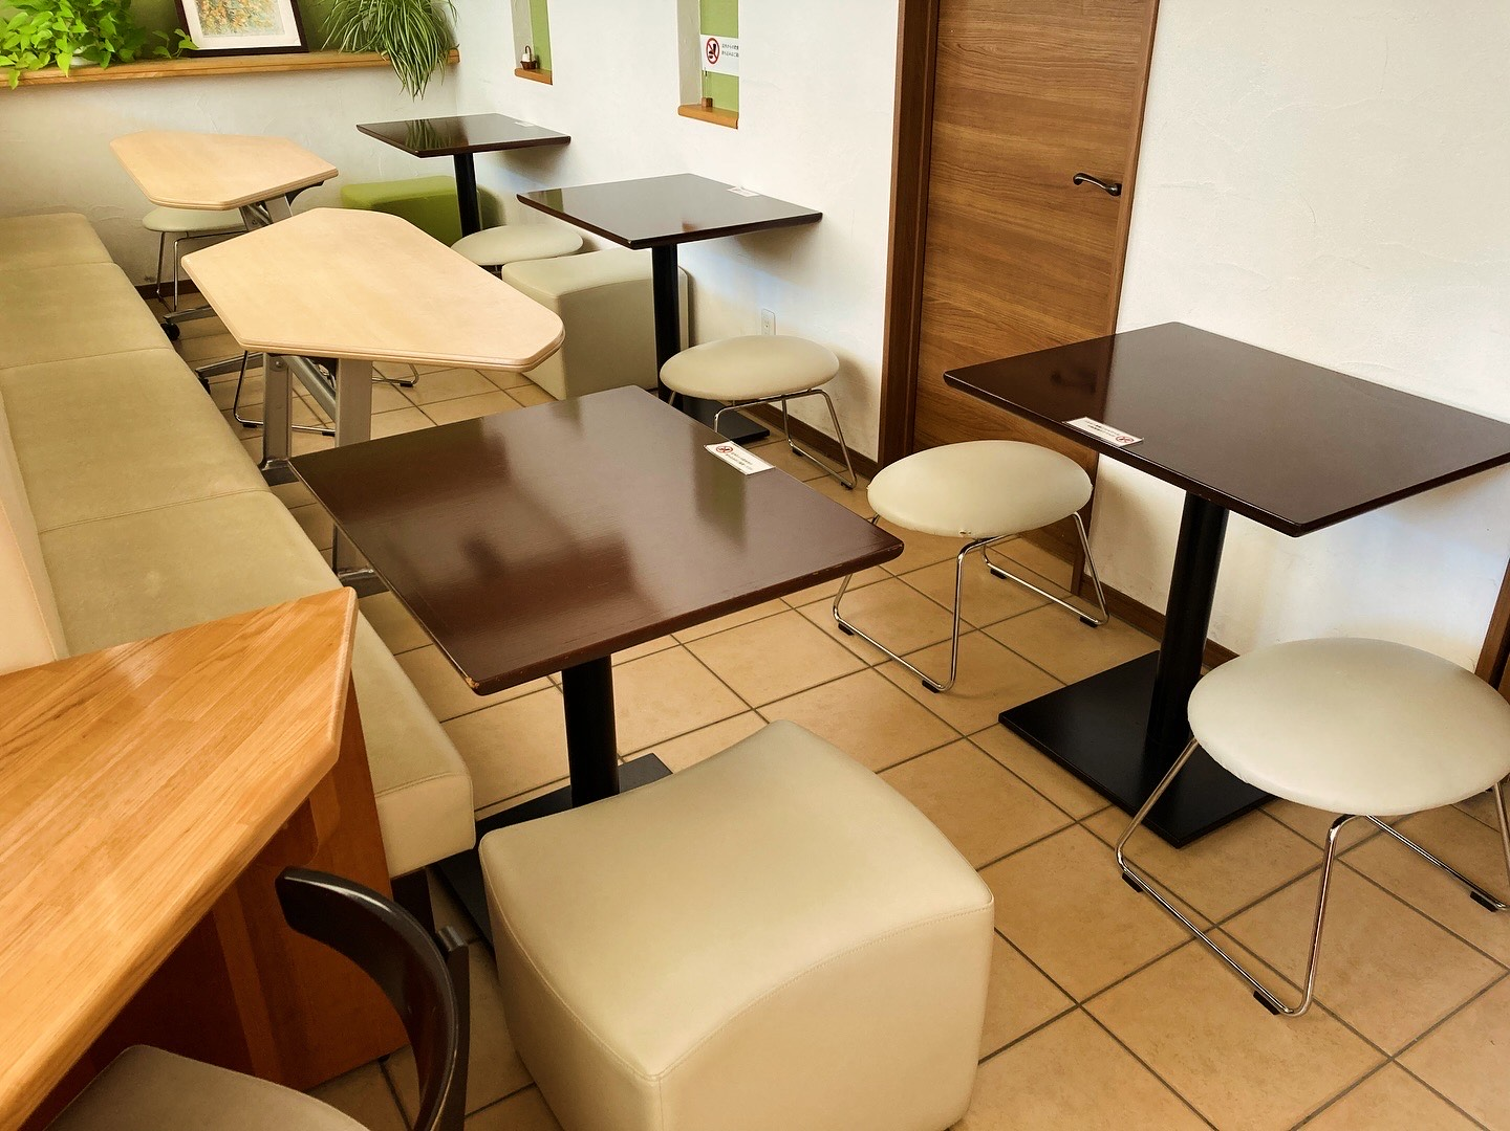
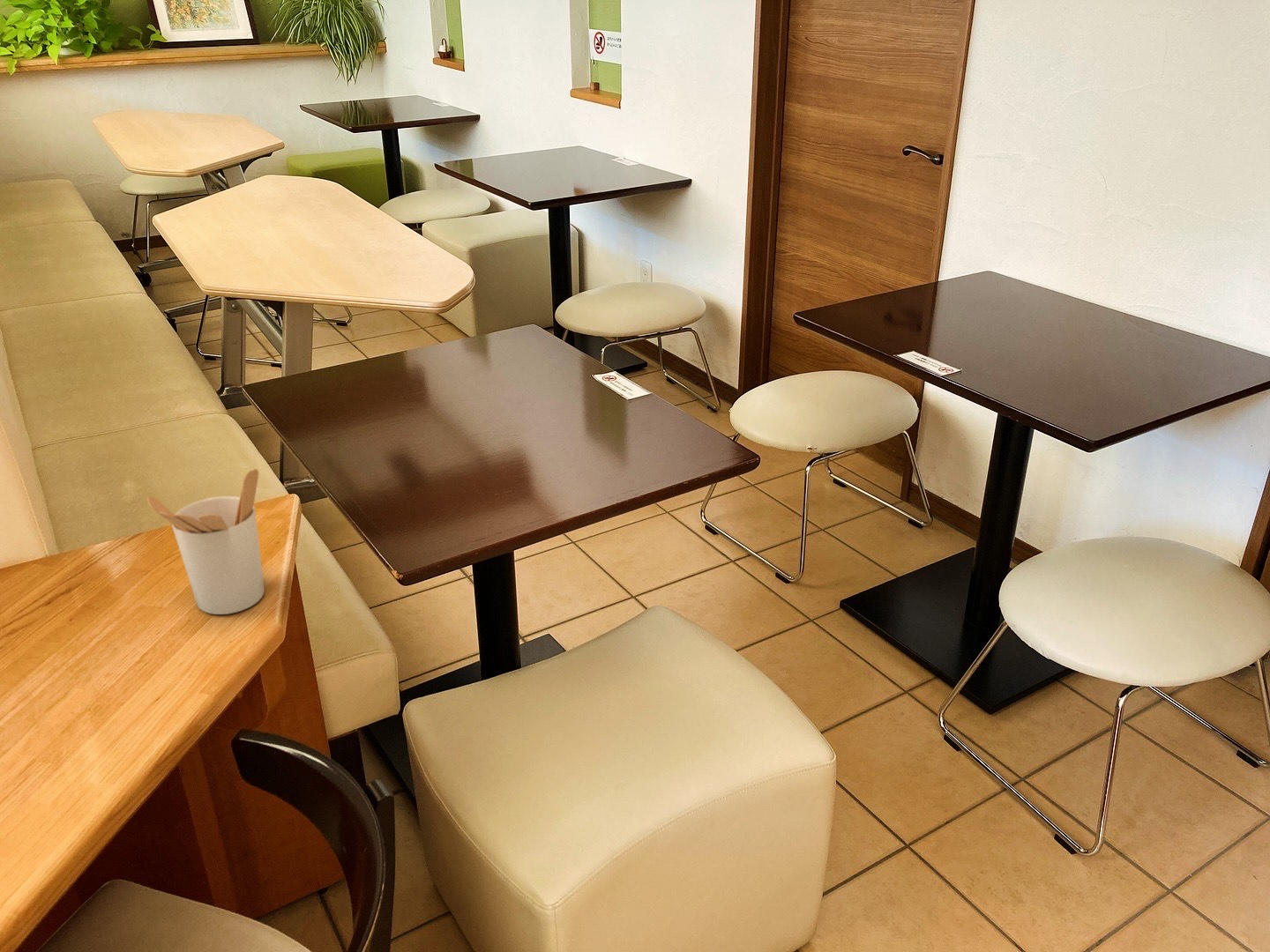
+ utensil holder (213, 547)
